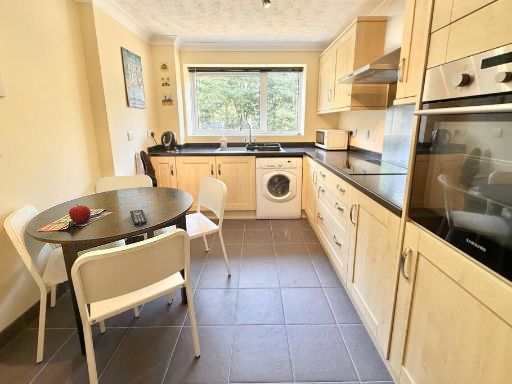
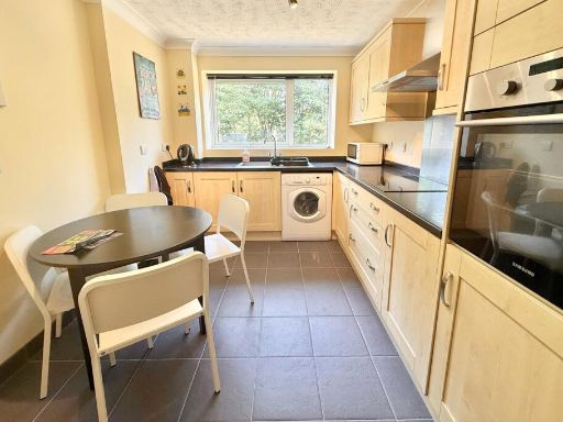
- remote control (138, 217)
- fruit (80, 213)
